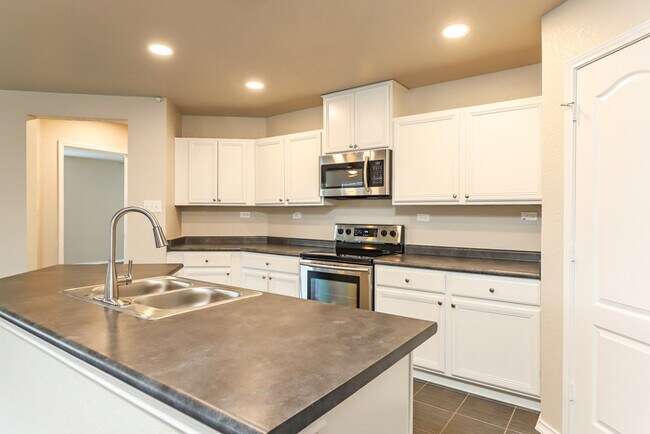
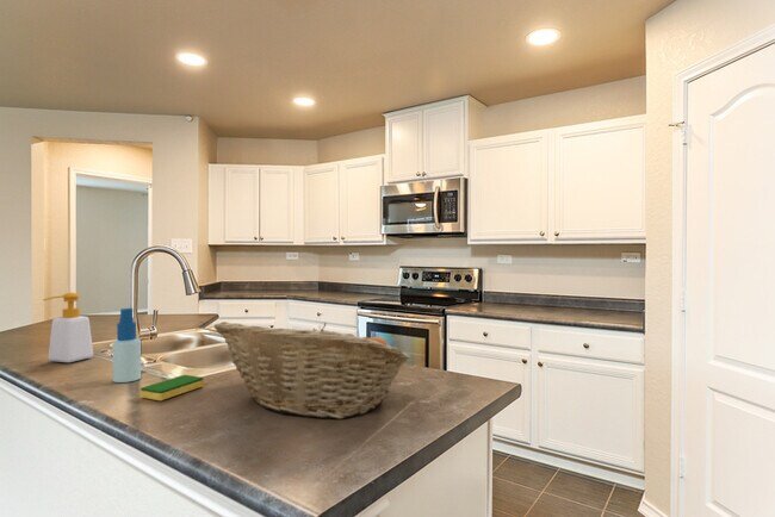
+ fruit basket (311, 357)
+ soap bottle (64, 326)
+ dish sponge (173, 386)
+ spray bottle (126, 343)
